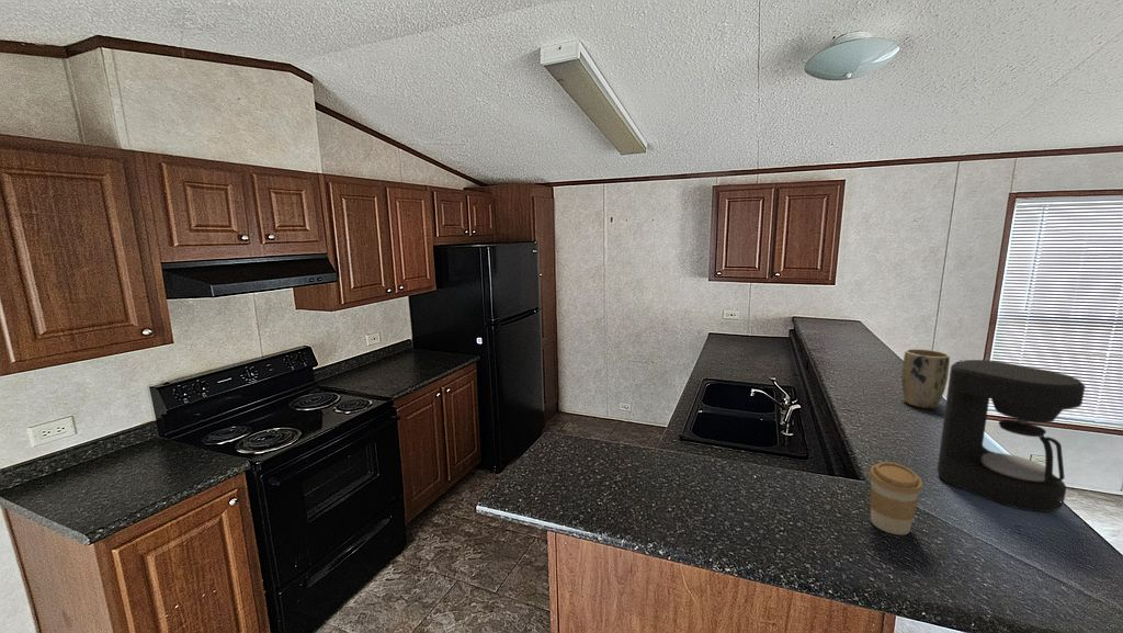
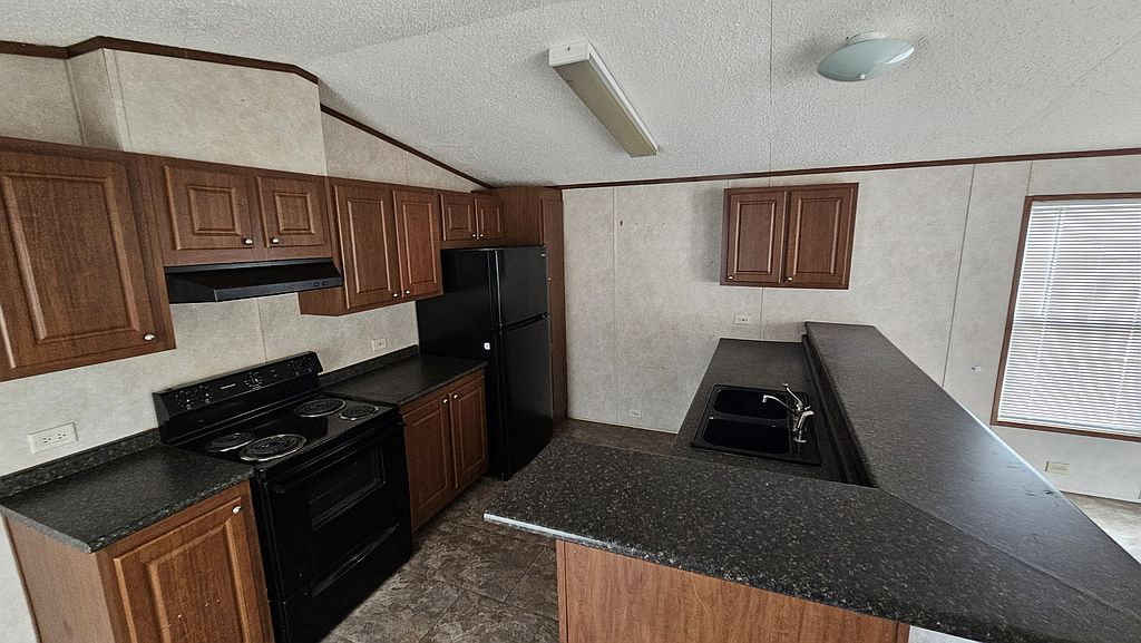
- coffee cup (893, 497)
- plant pot (923, 378)
- coffee maker (1006, 430)
